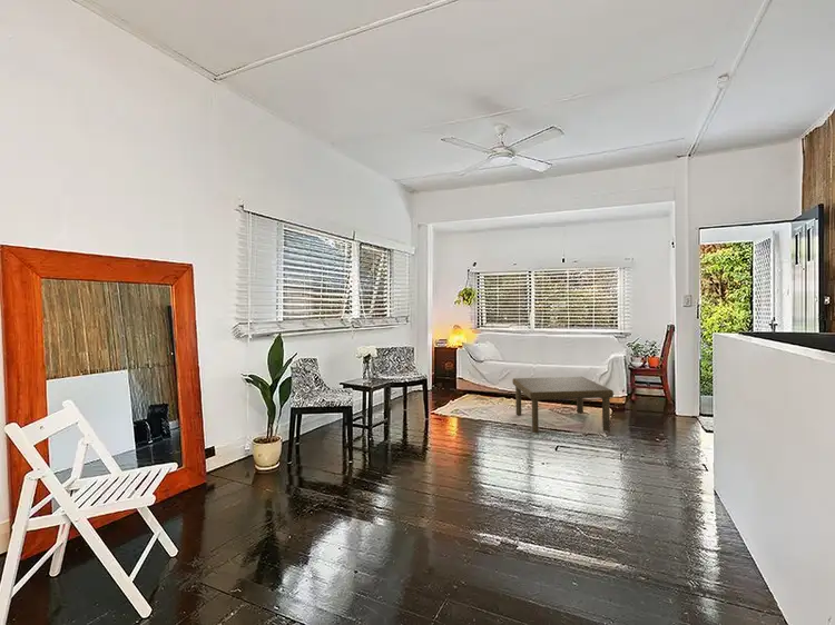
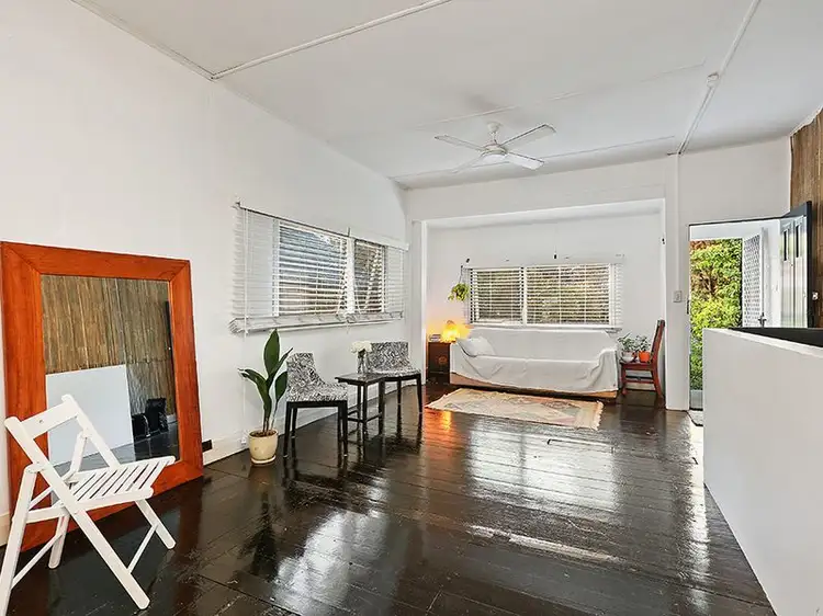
- coffee table (559, 398)
